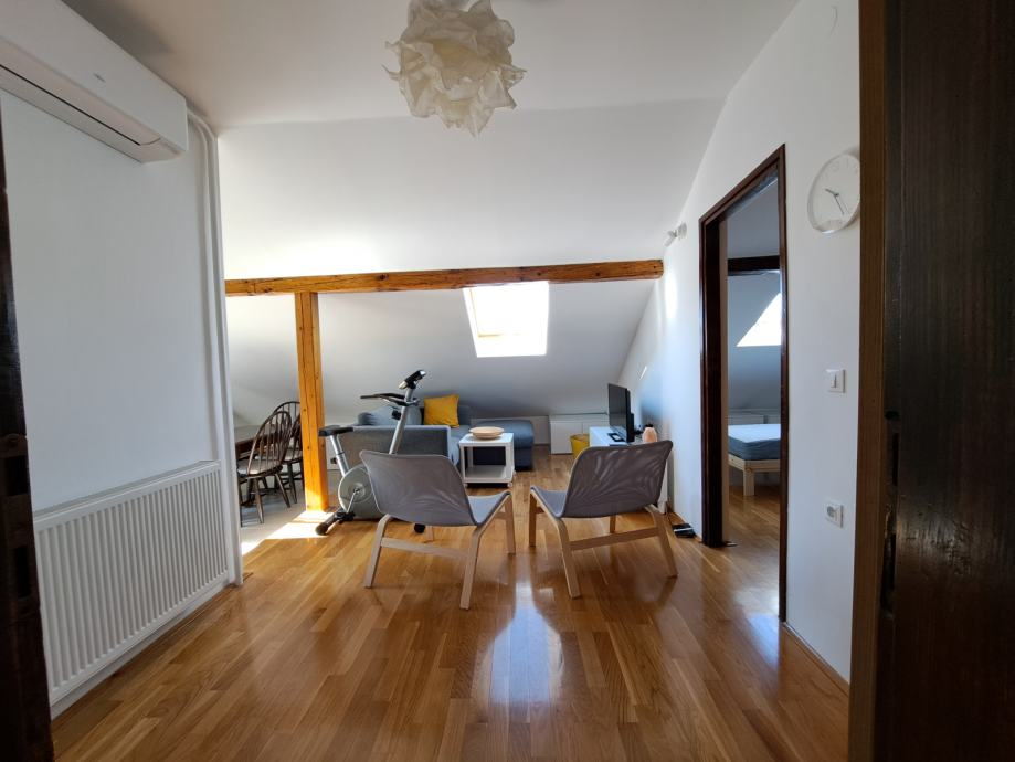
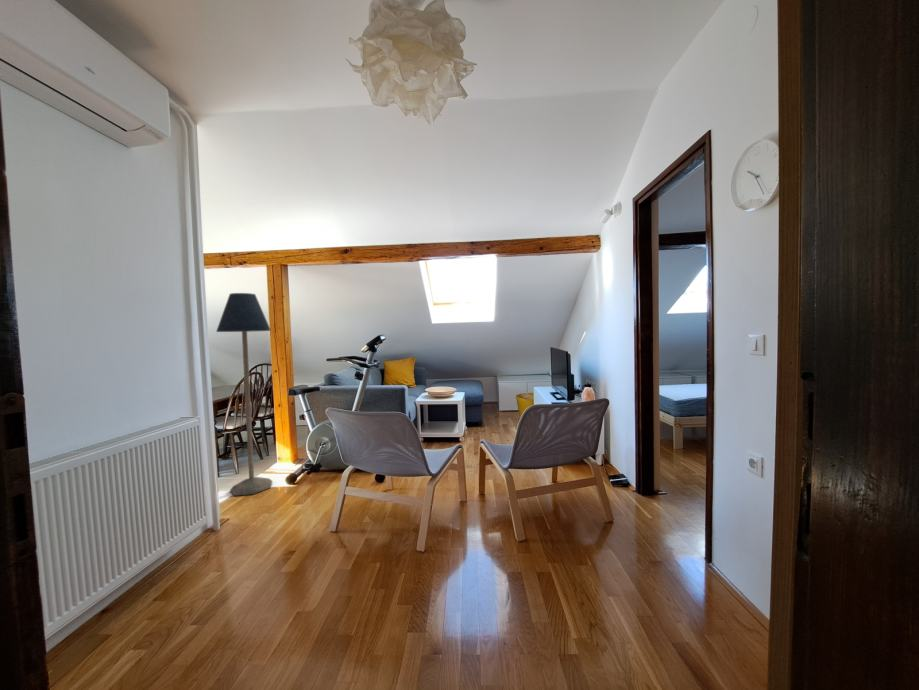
+ floor lamp (247, 391)
